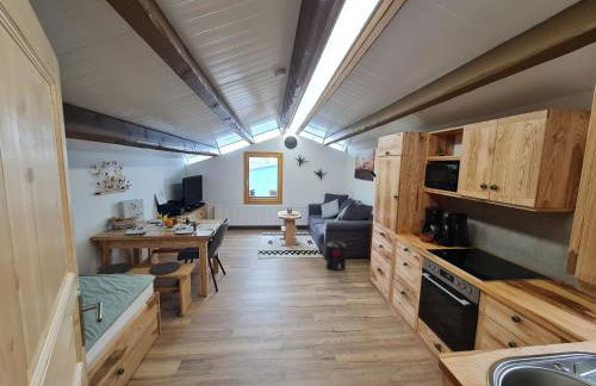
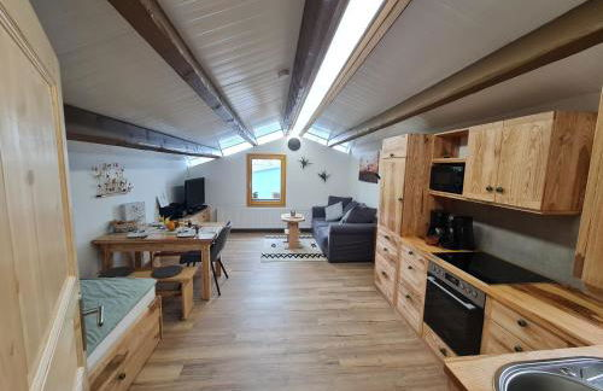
- supplement container (335, 255)
